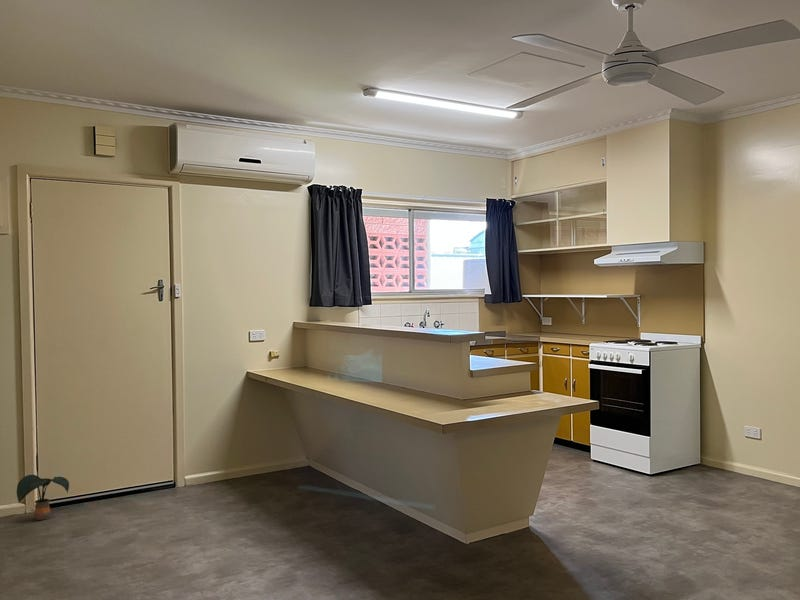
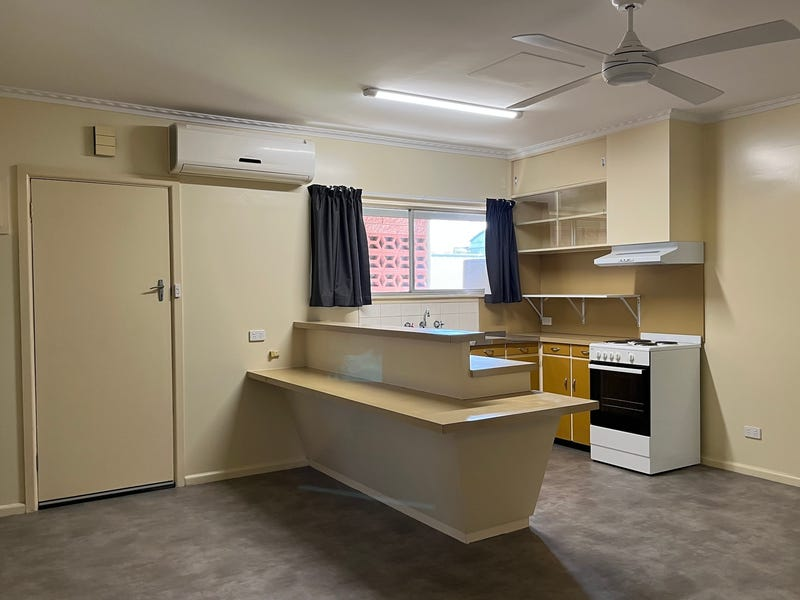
- potted plant (43, 495)
